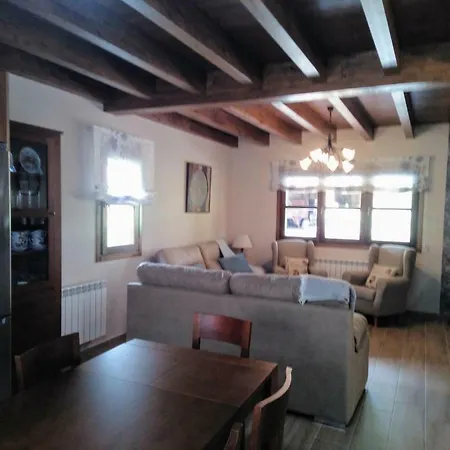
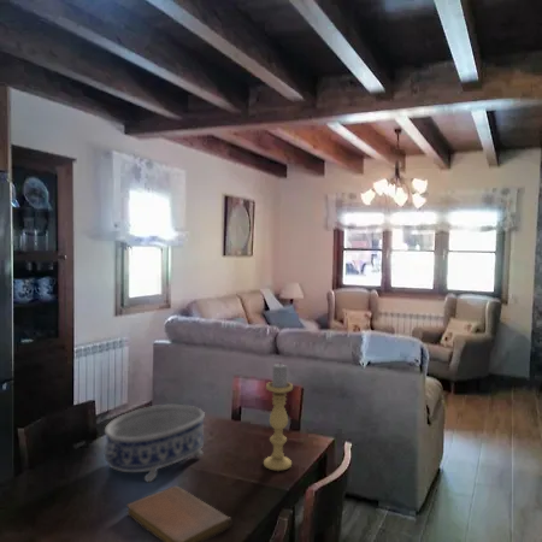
+ candle holder (278, 413)
+ notebook (177, 516)
+ decorative bowl (155, 438)
